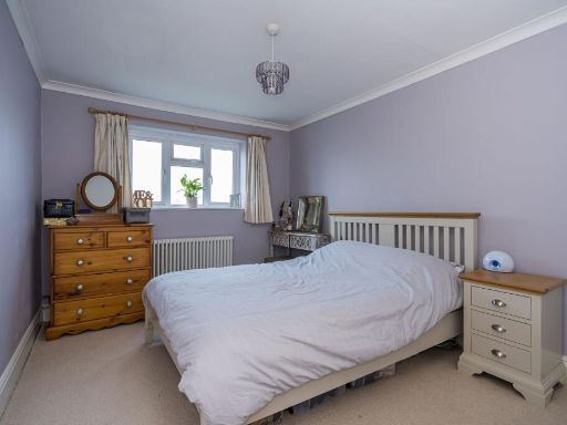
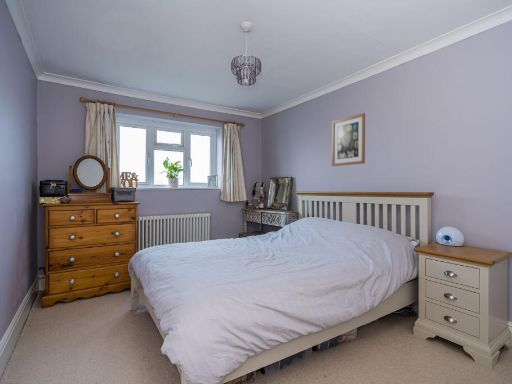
+ wall art (347, 141)
